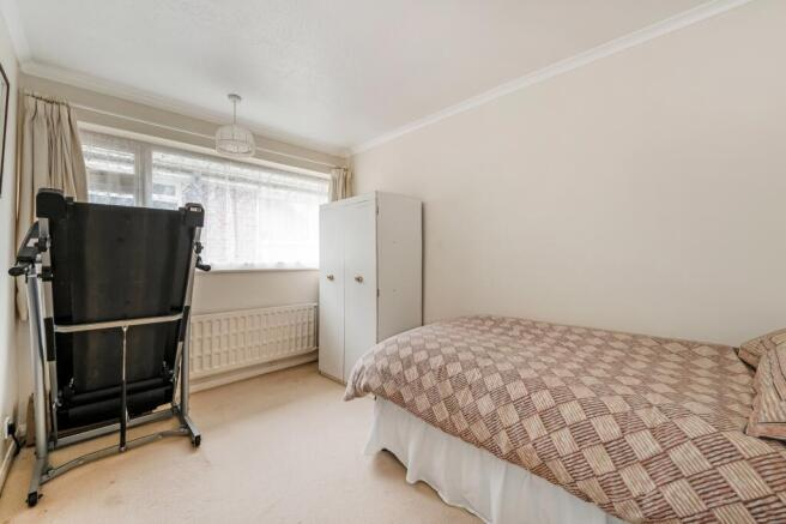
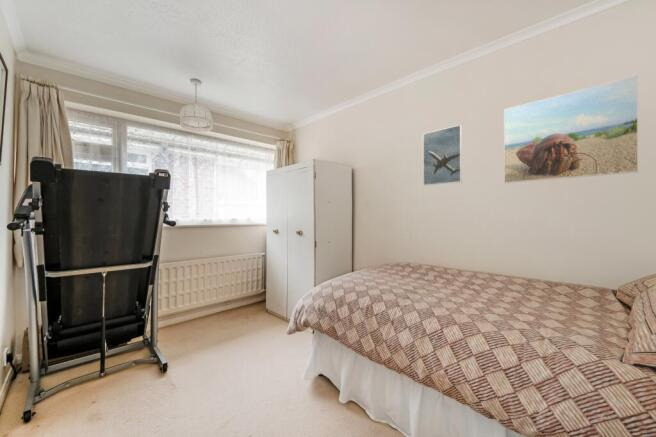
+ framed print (441, 156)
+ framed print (562, 136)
